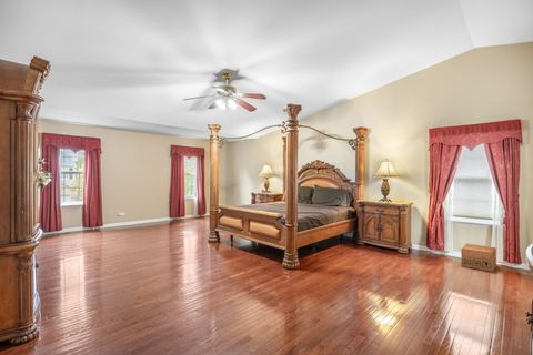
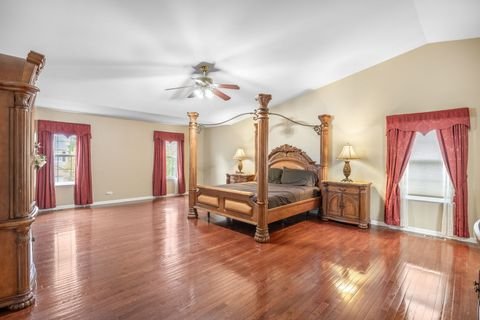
- cardboard box (479, 256)
